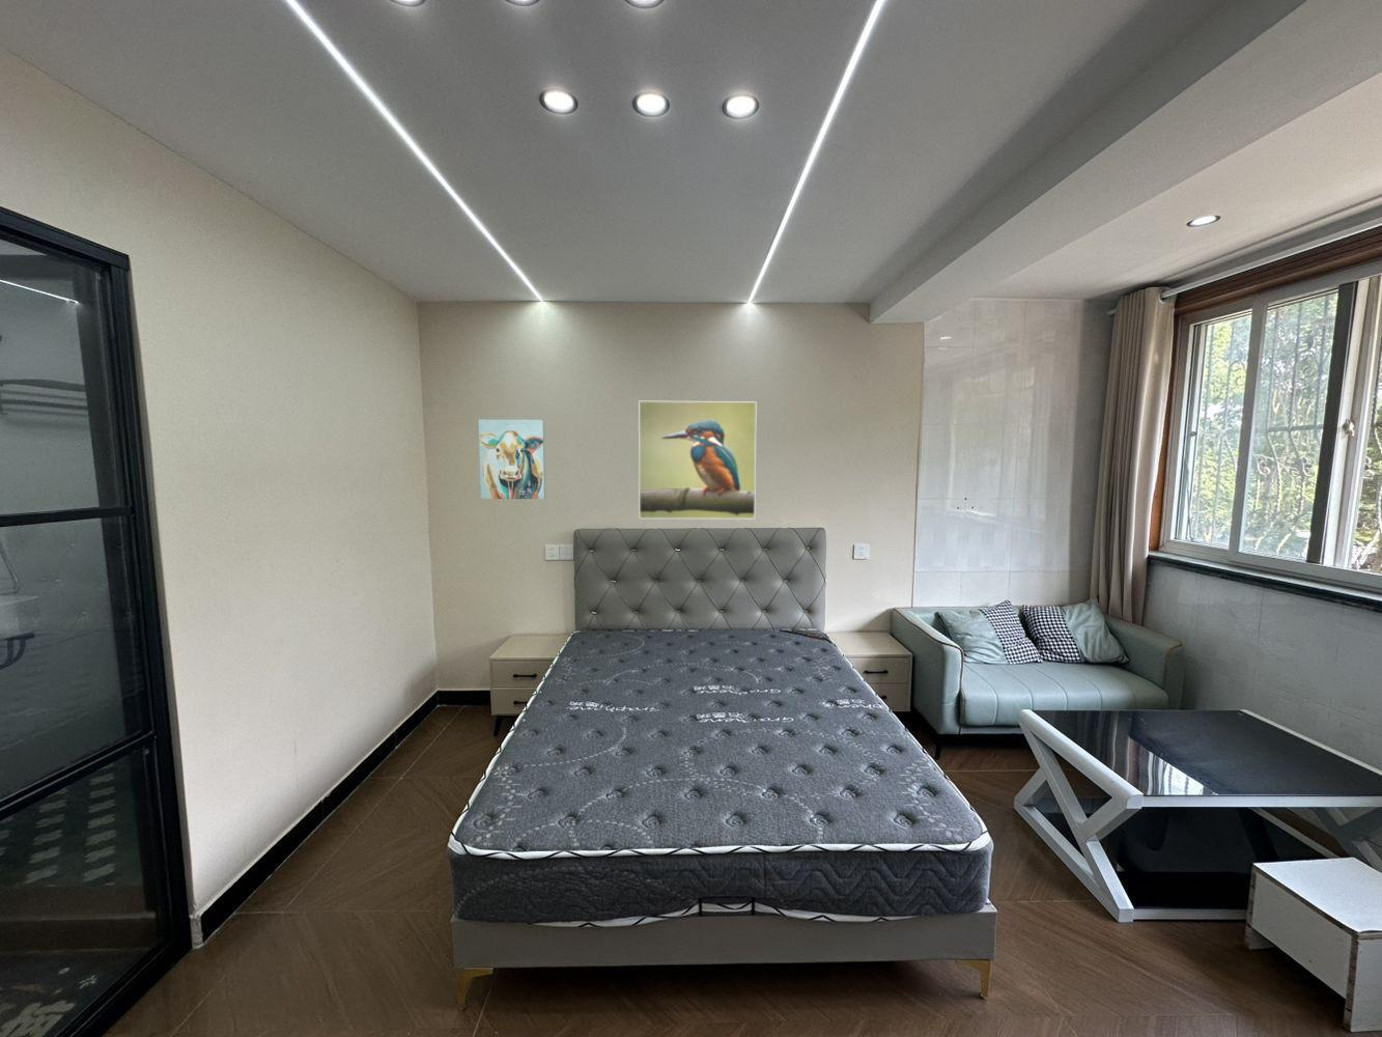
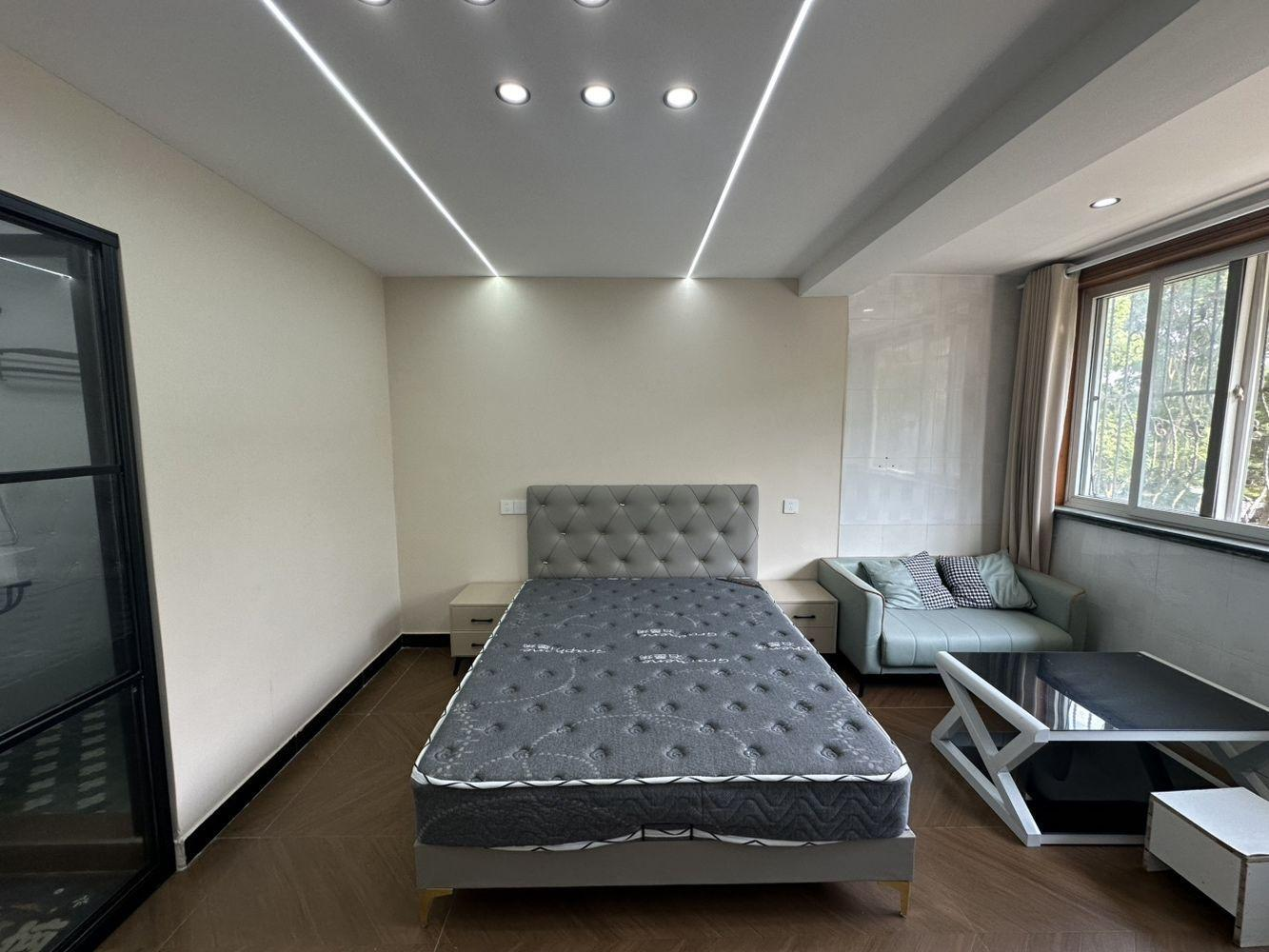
- wall art (512, 460)
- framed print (697, 461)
